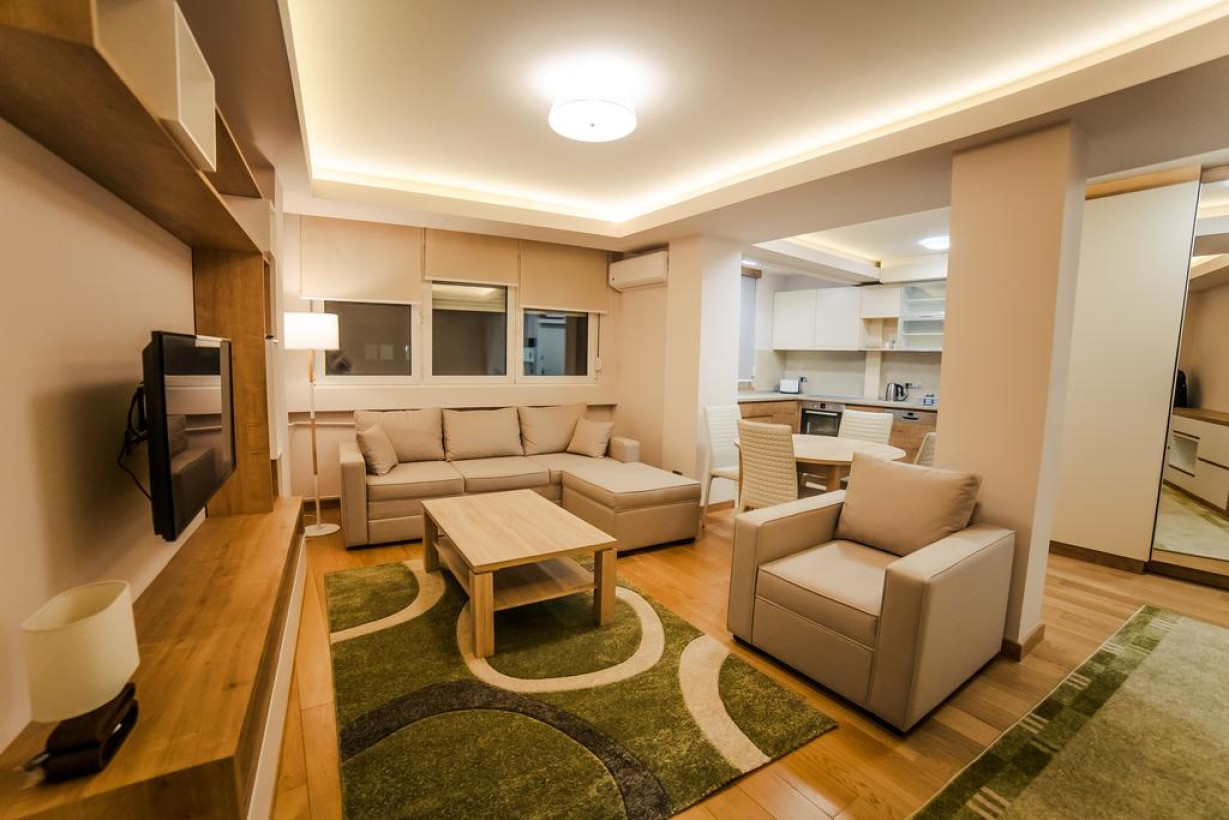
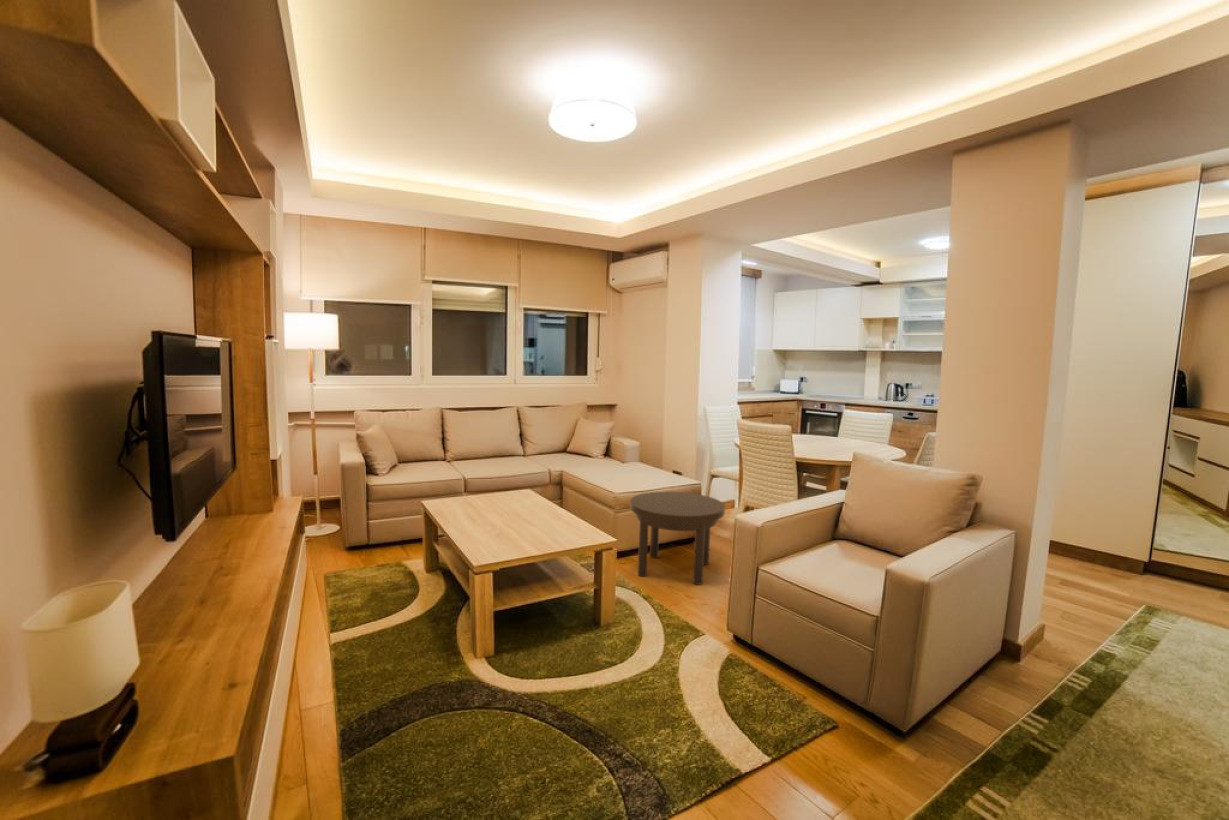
+ side table (675, 530)
